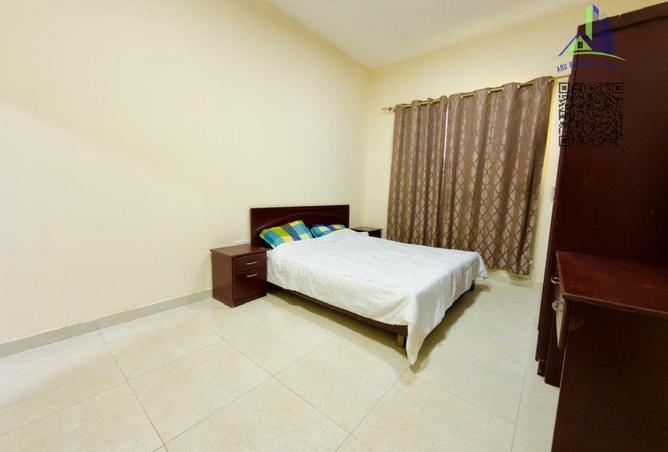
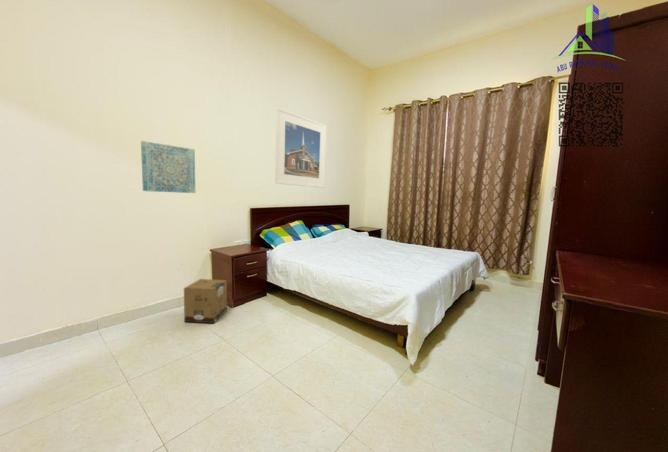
+ wall art (170, 169)
+ cardboard box (206, 300)
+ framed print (303, 152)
